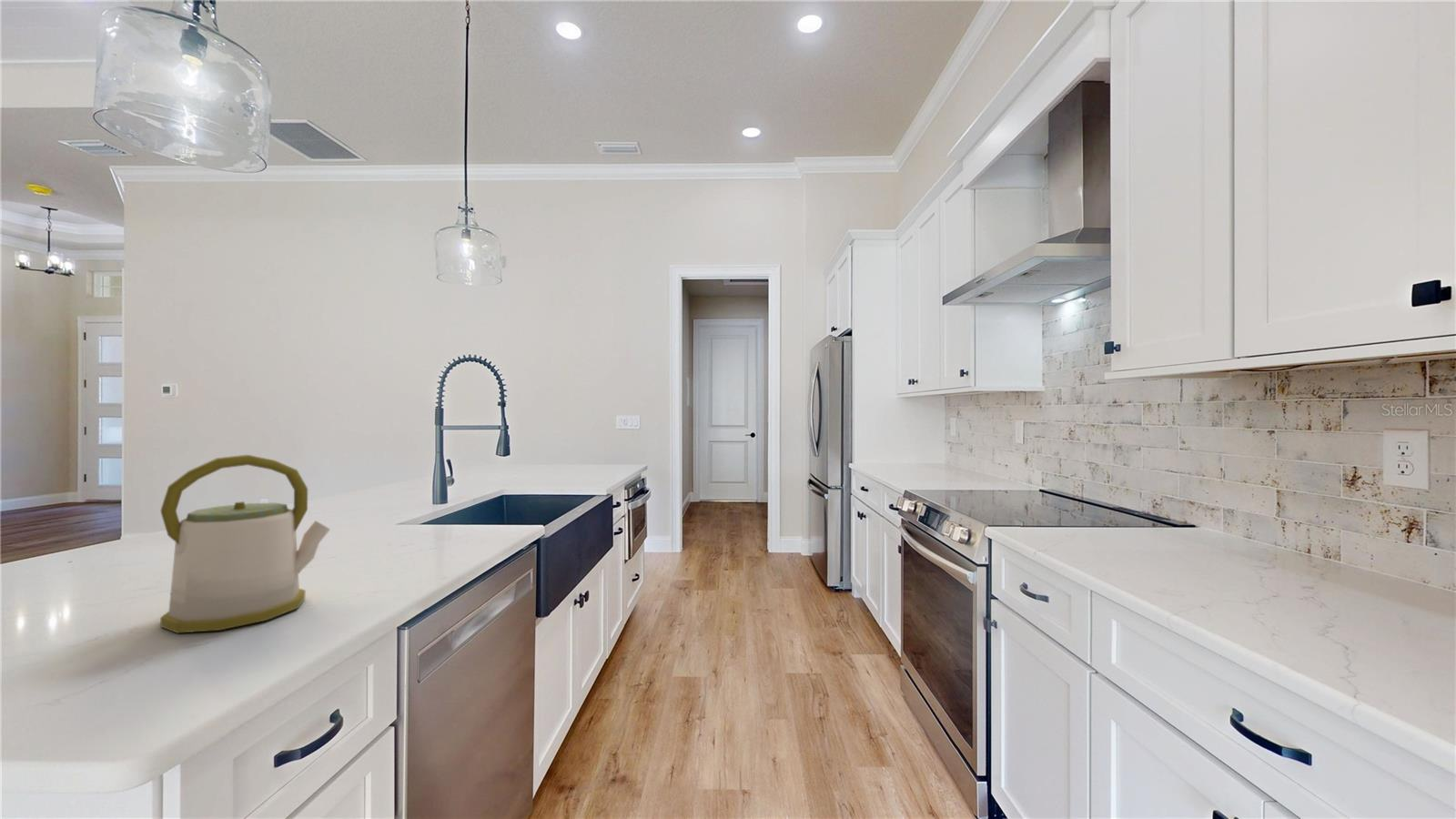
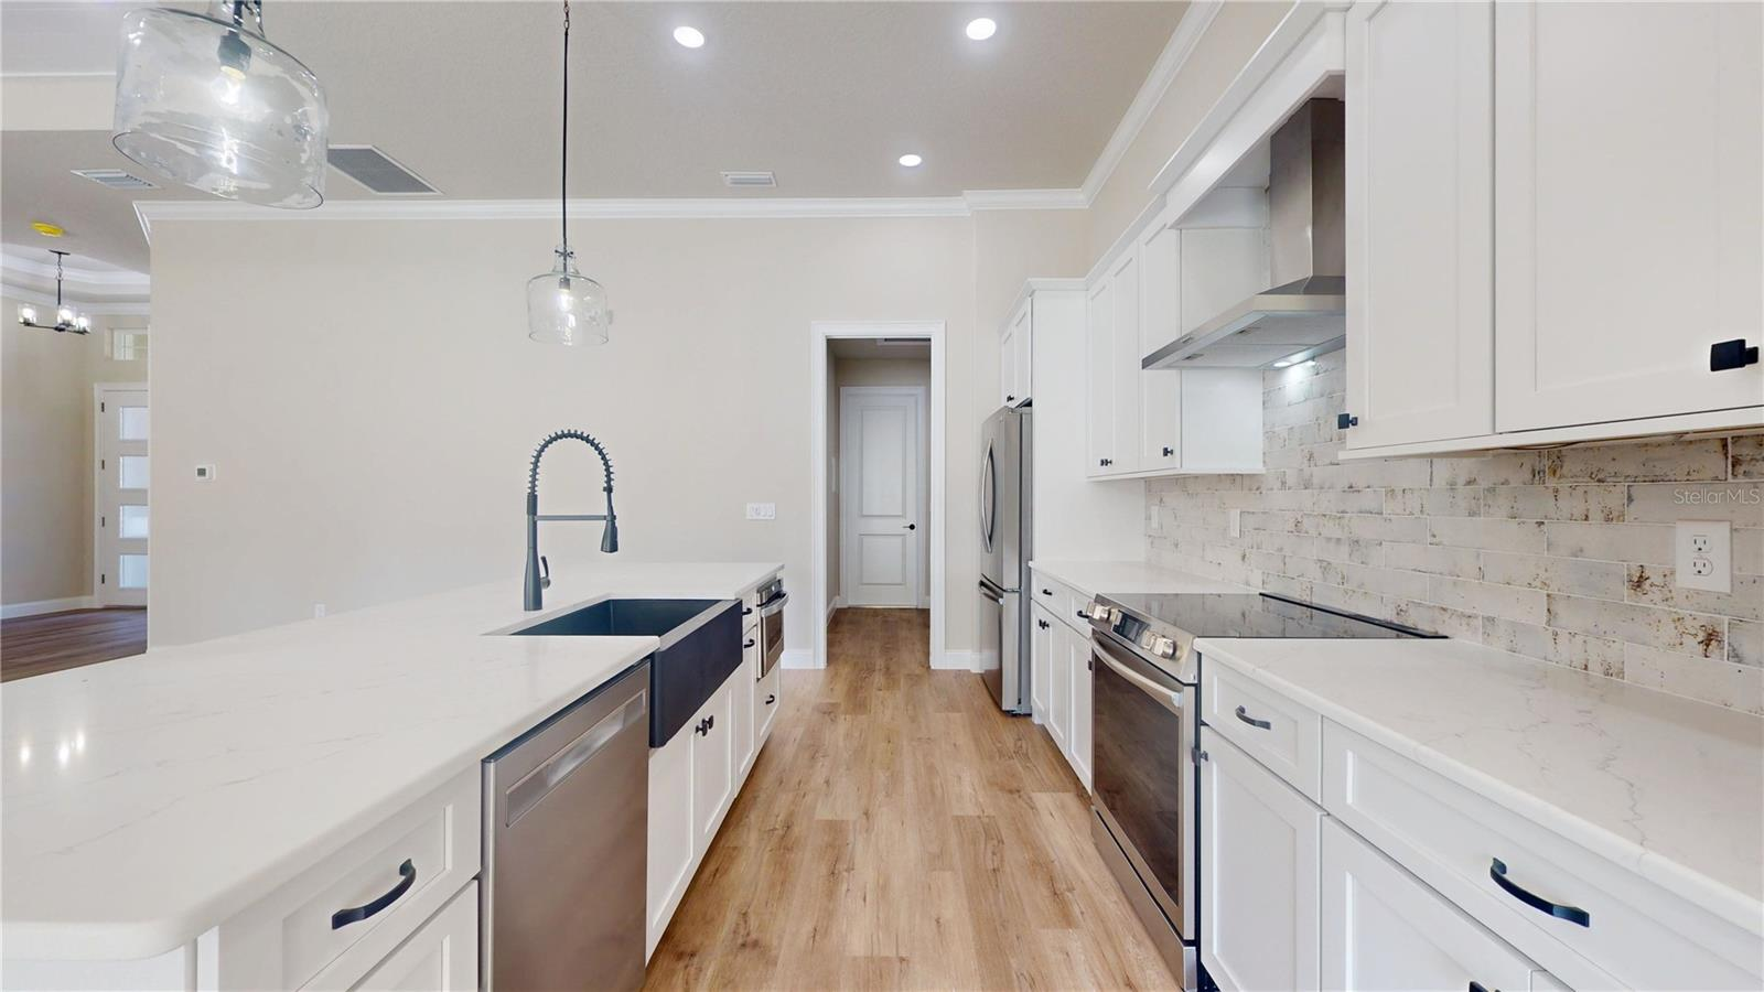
- kettle (252, 531)
